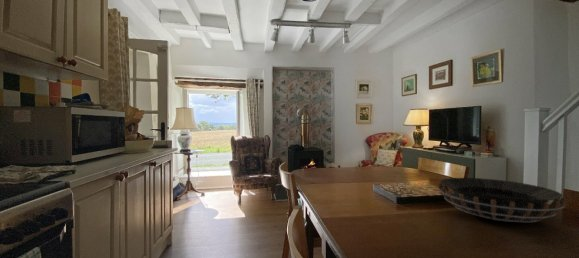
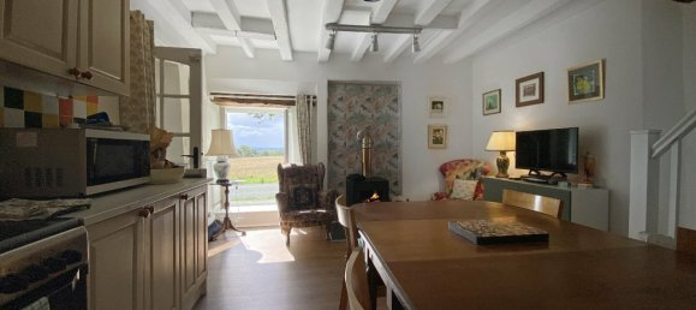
- decorative bowl (495, 201)
